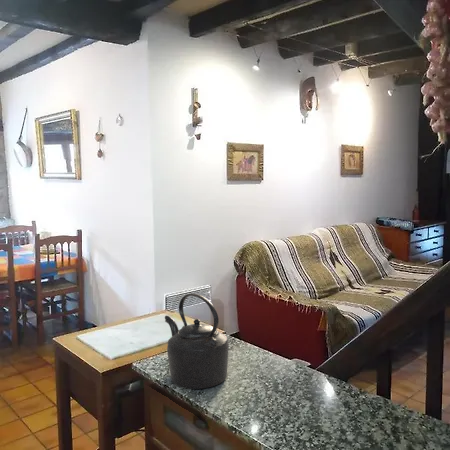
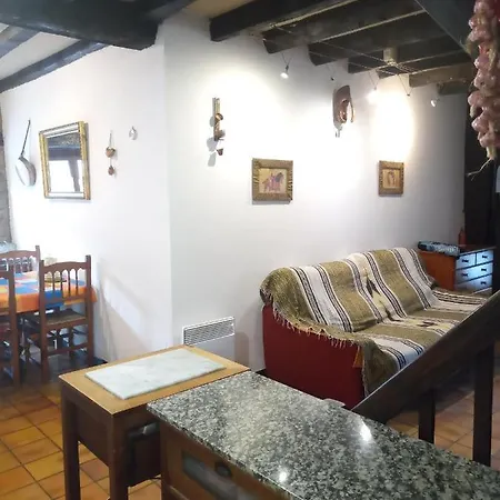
- kettle (189, 332)
